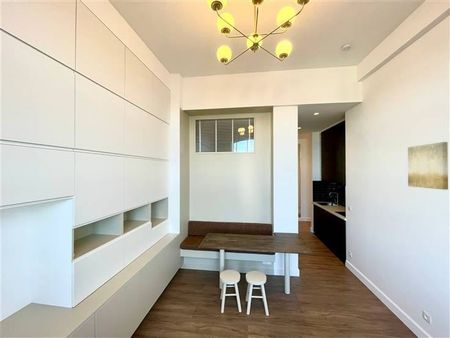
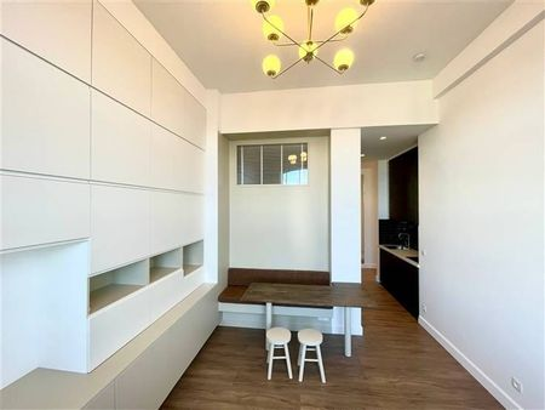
- wall art (425, 166)
